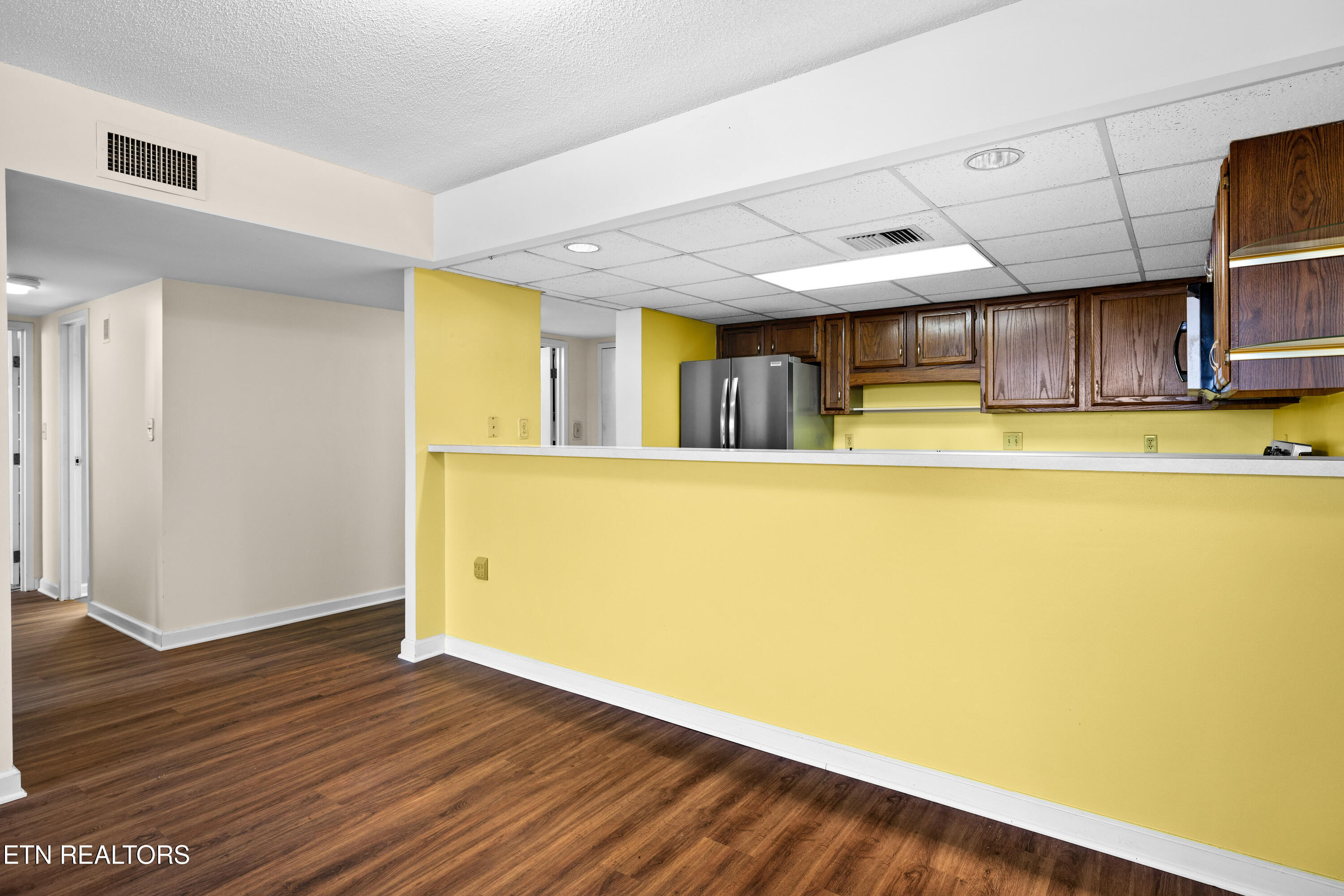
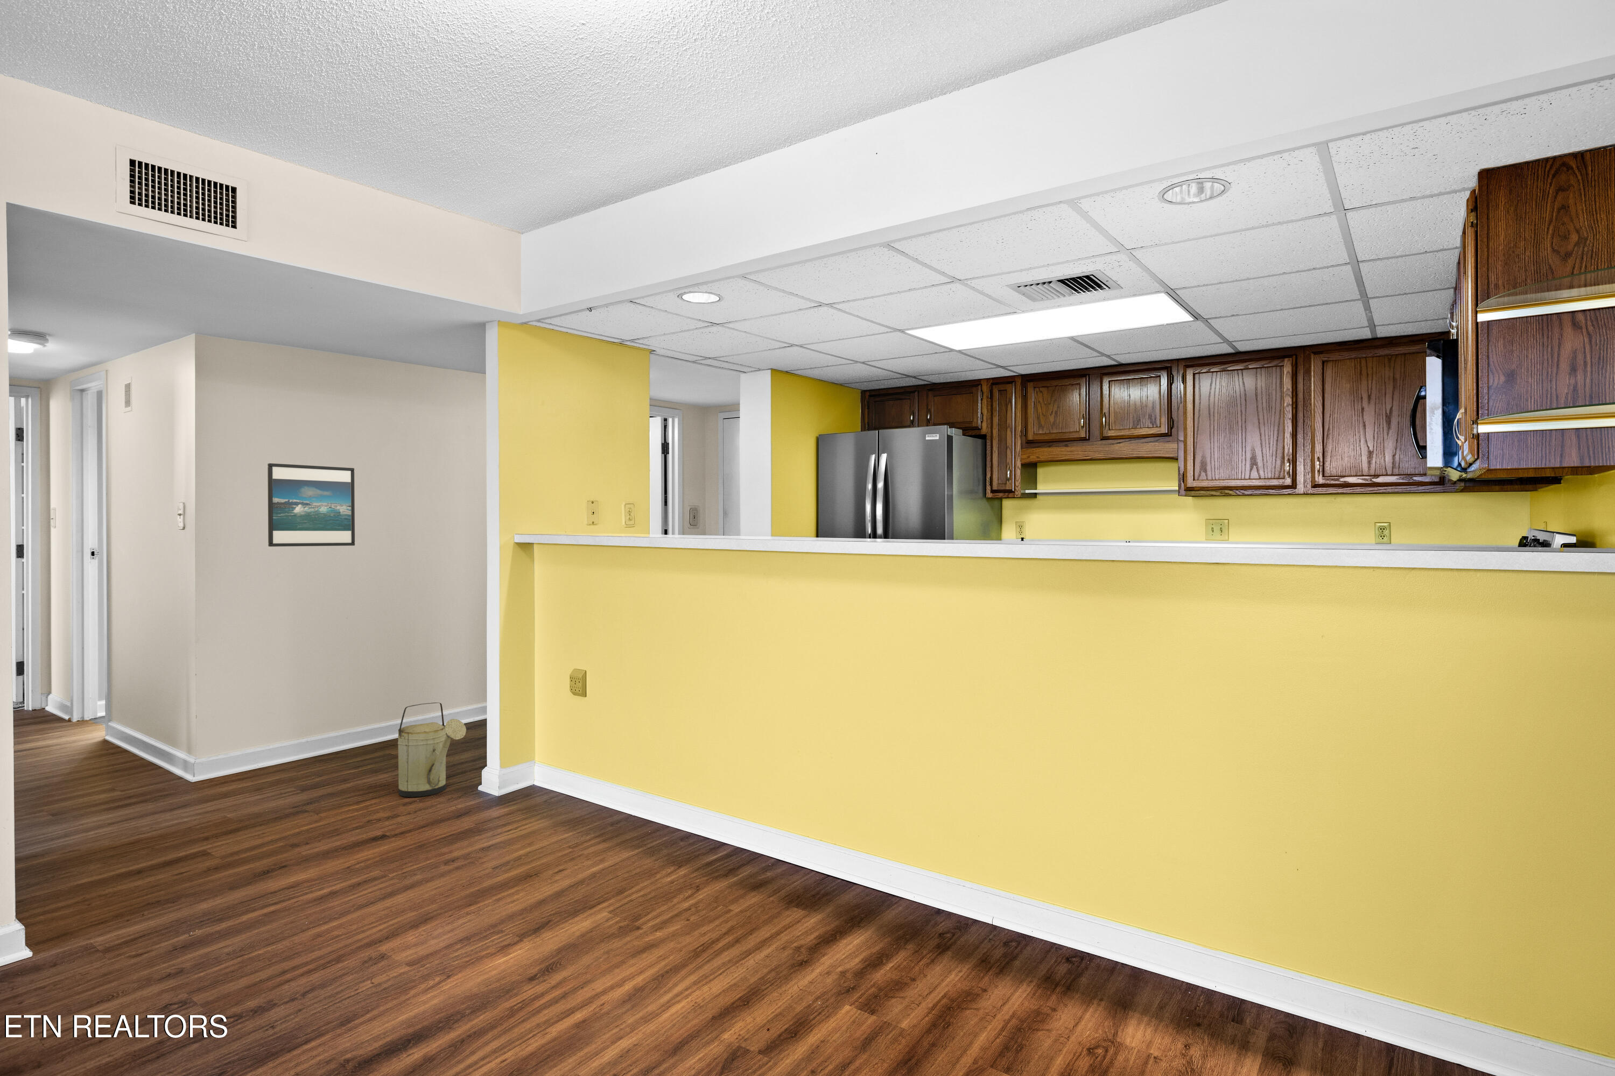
+ watering can (431, 751)
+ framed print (312, 506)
